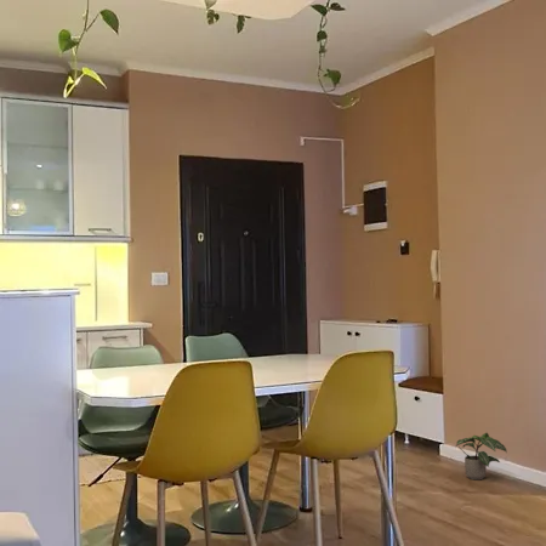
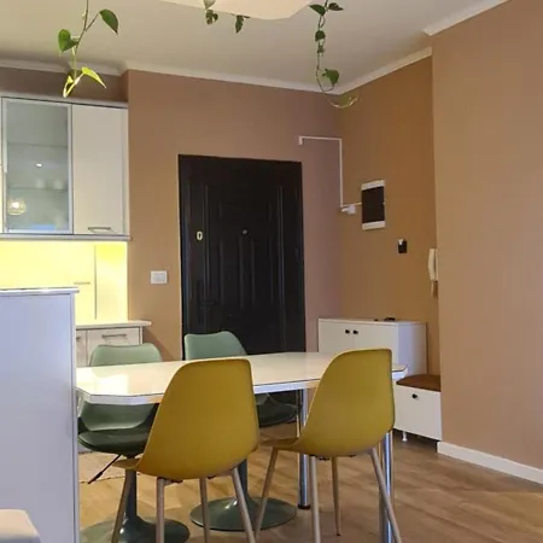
- potted plant (480, 455)
